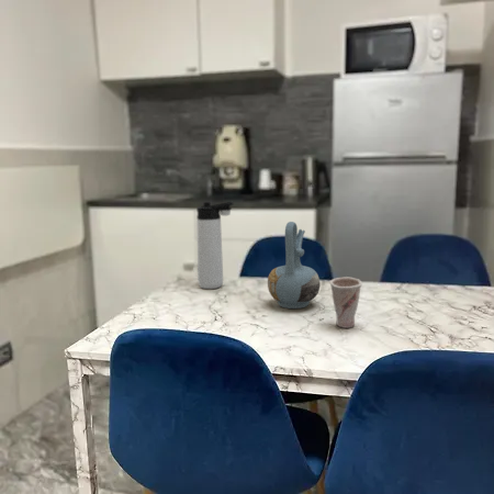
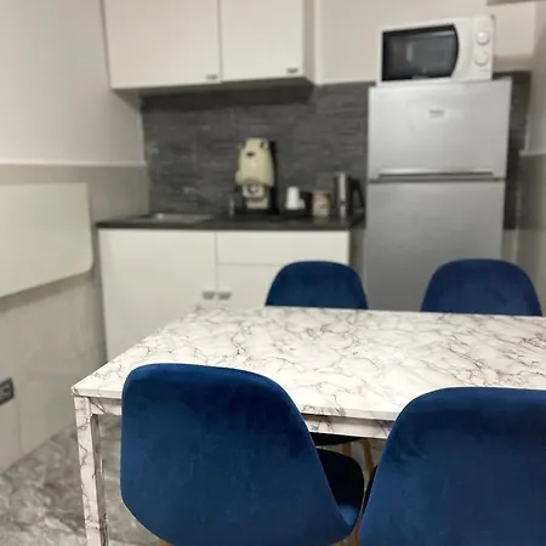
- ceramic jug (293, 262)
- cup (345, 303)
- thermos bottle (215, 244)
